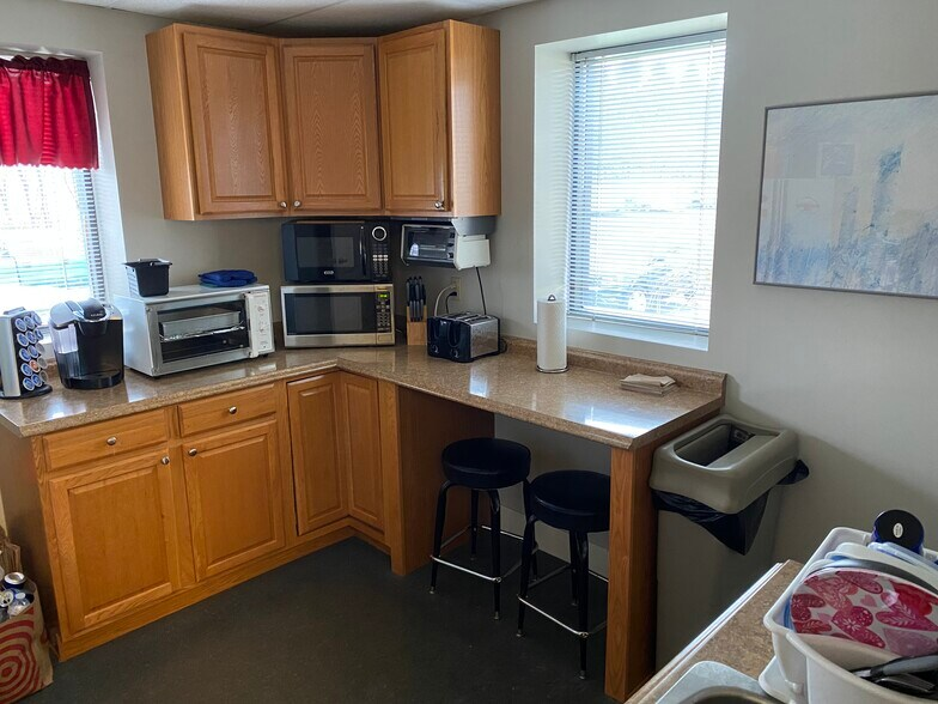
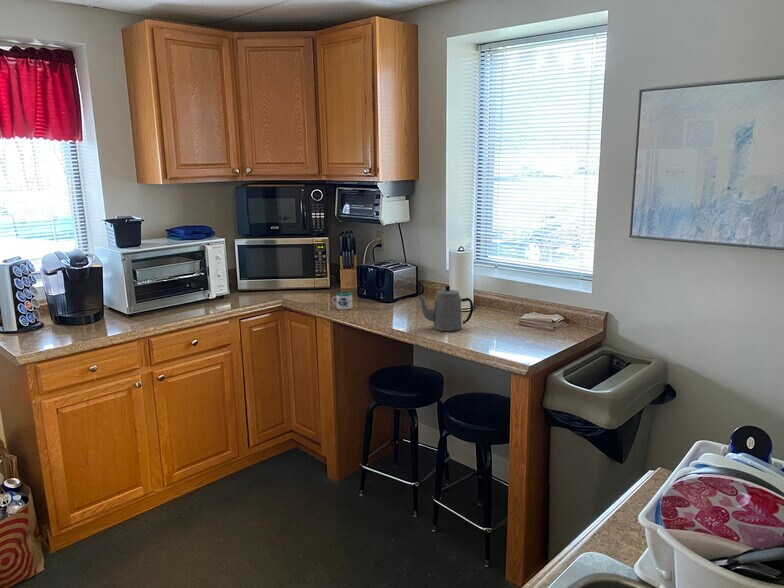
+ mug (342, 300)
+ teapot (445, 307)
